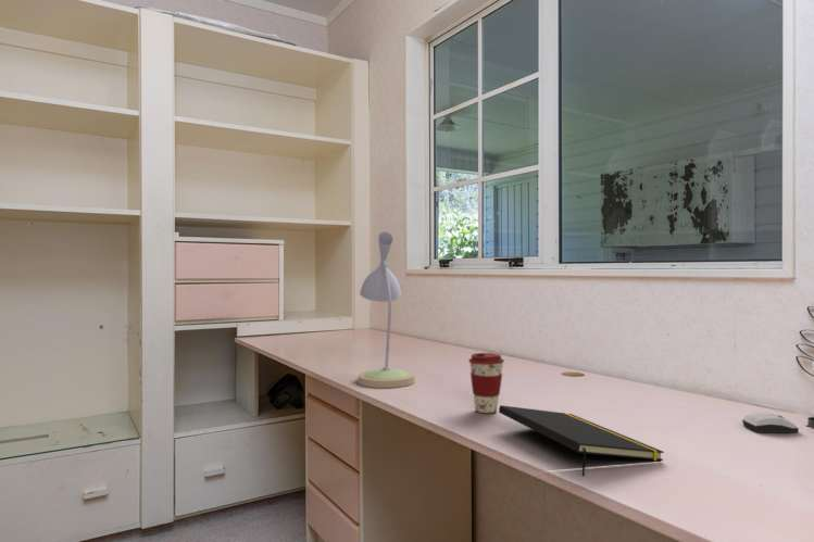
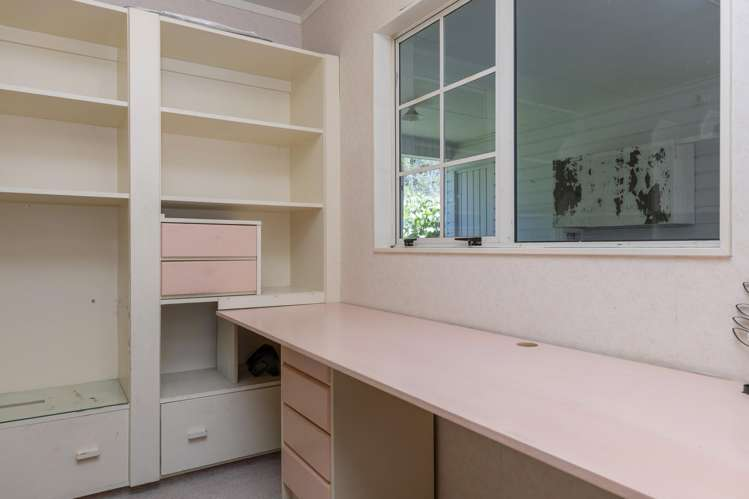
- desk lamp (384, 301)
- notepad (574, 430)
- computer mouse (769, 421)
- coffee cup (486, 382)
